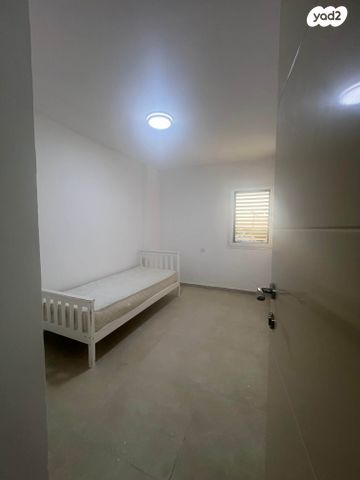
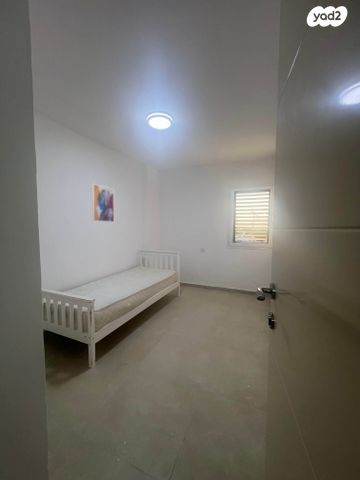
+ wall art (103, 204)
